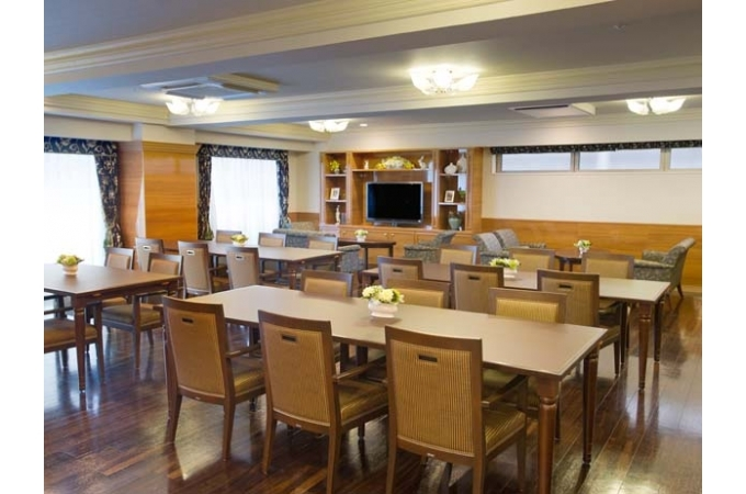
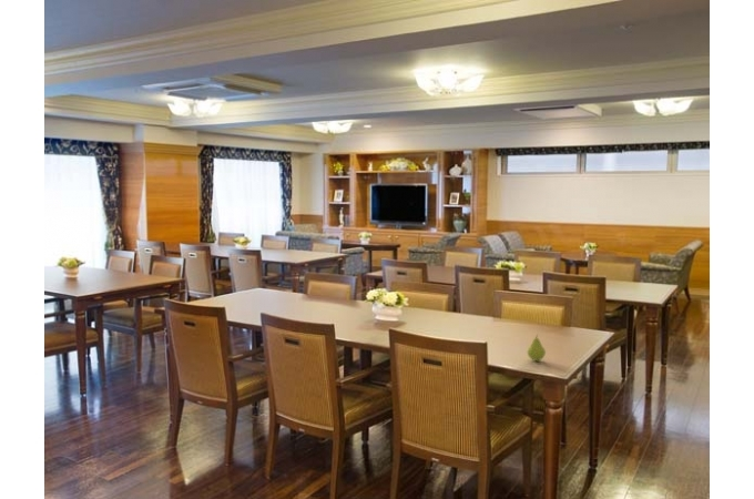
+ fruit (536, 347)
